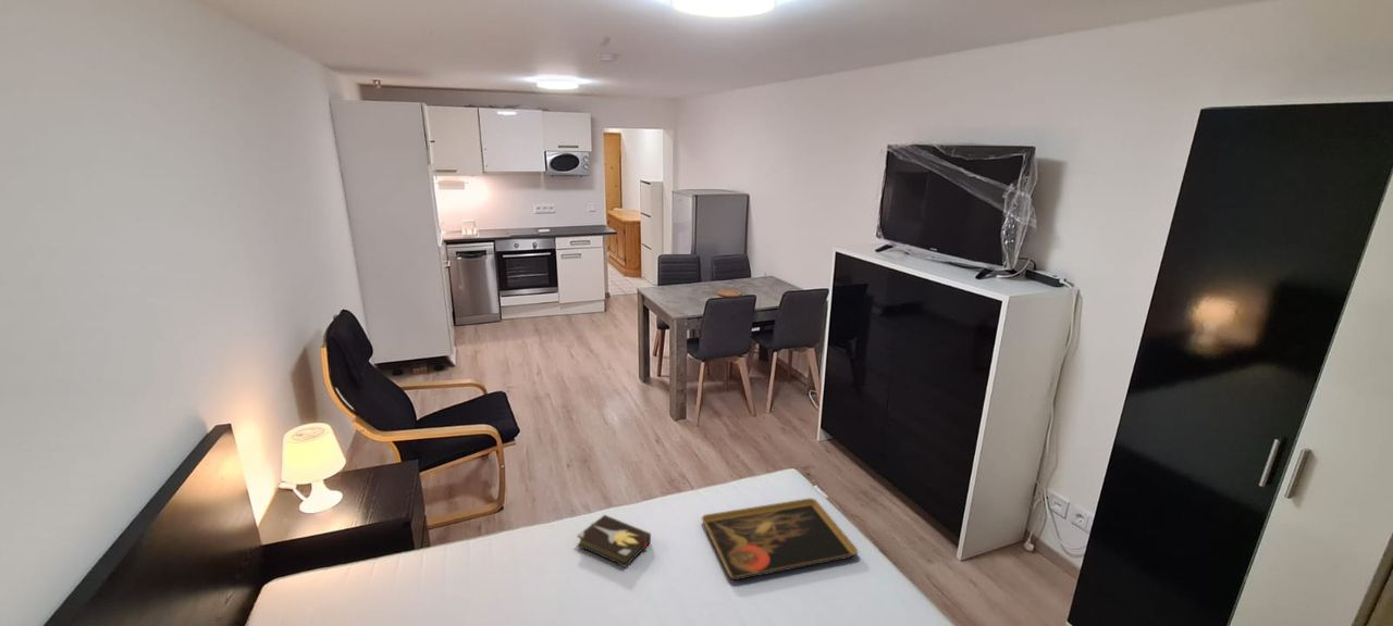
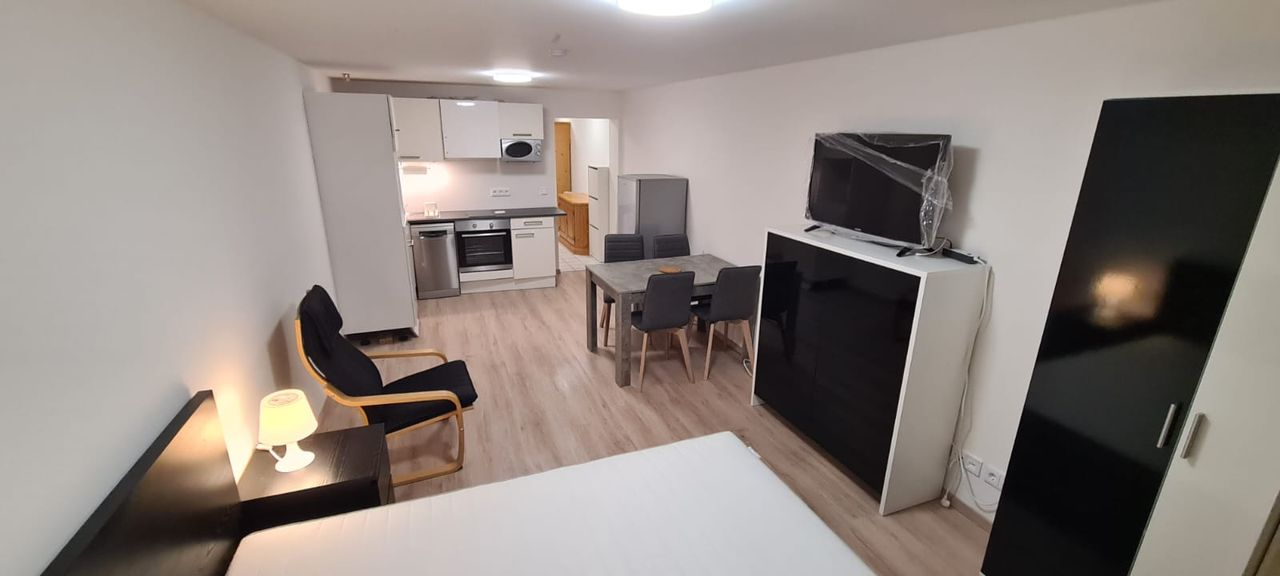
- decorative tray (776, 536)
- hardback book (614, 538)
